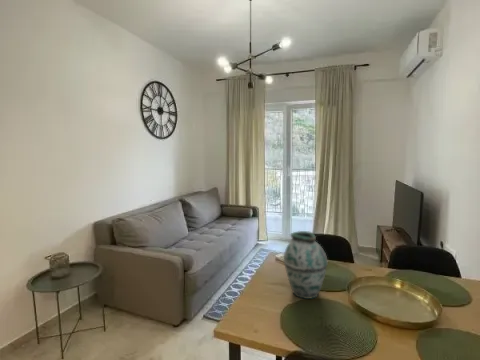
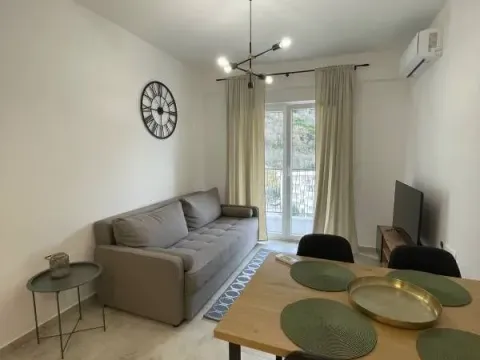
- vase (304, 263)
